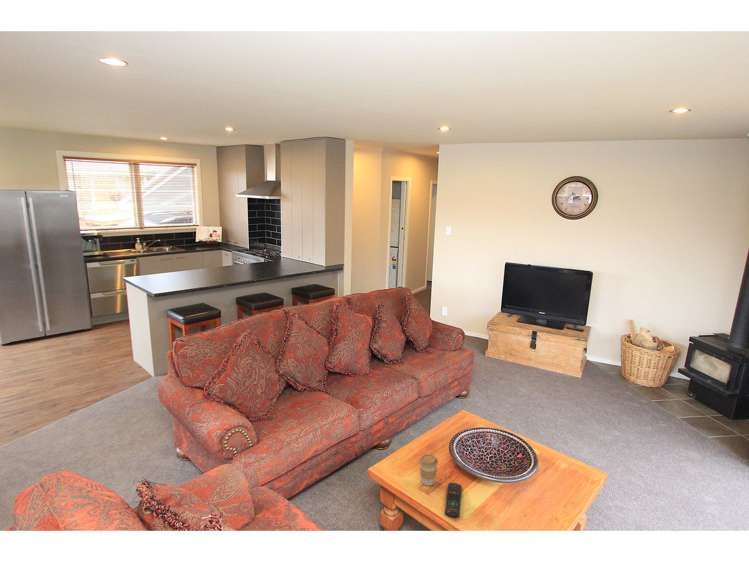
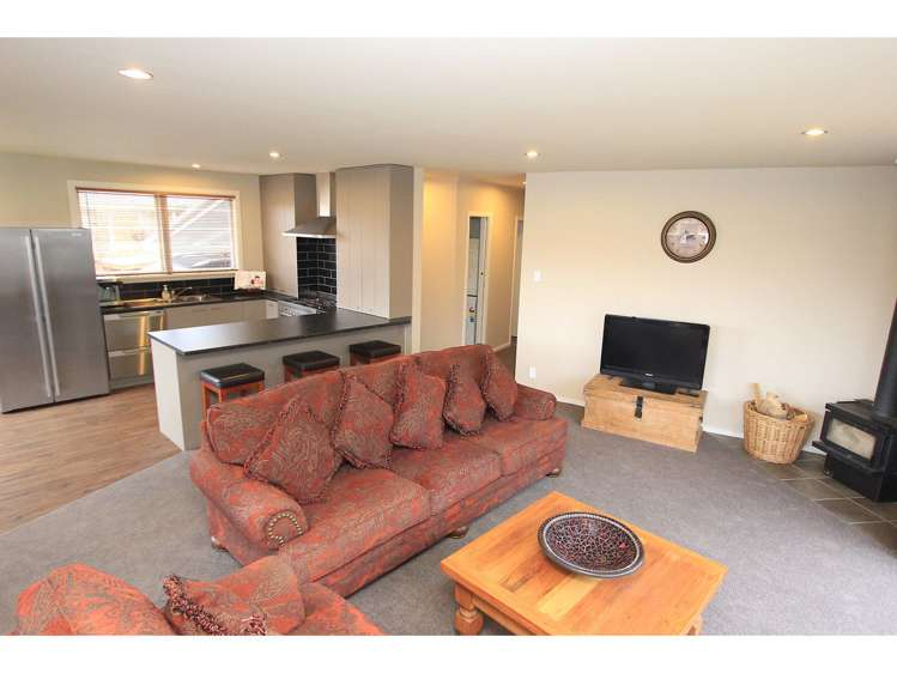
- coffee cup (428, 469)
- remote control (453, 499)
